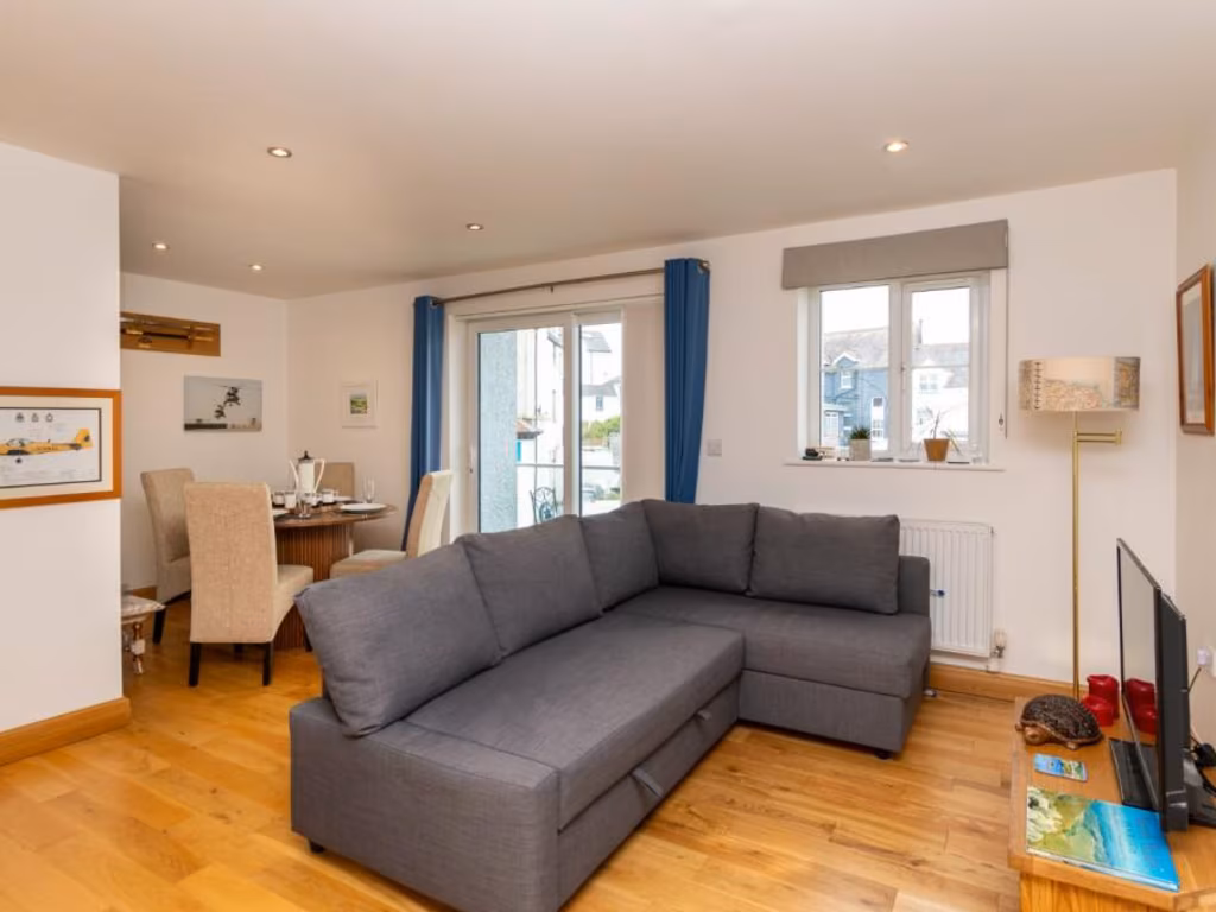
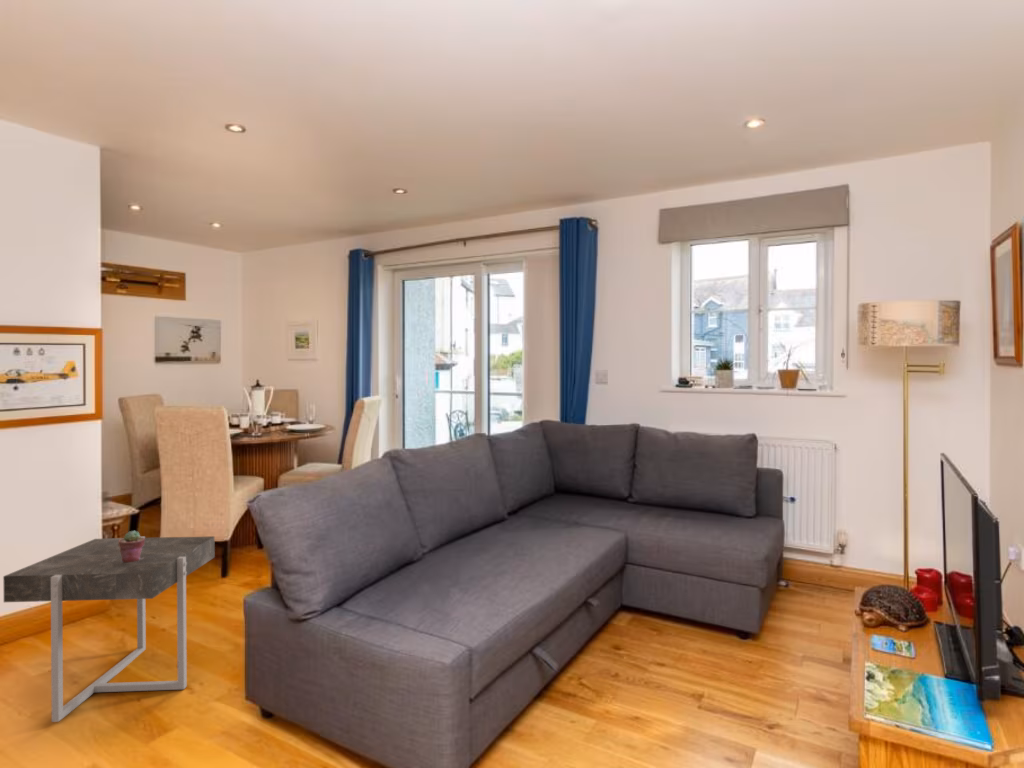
+ potted succulent (131, 545)
+ side table (137, 617)
